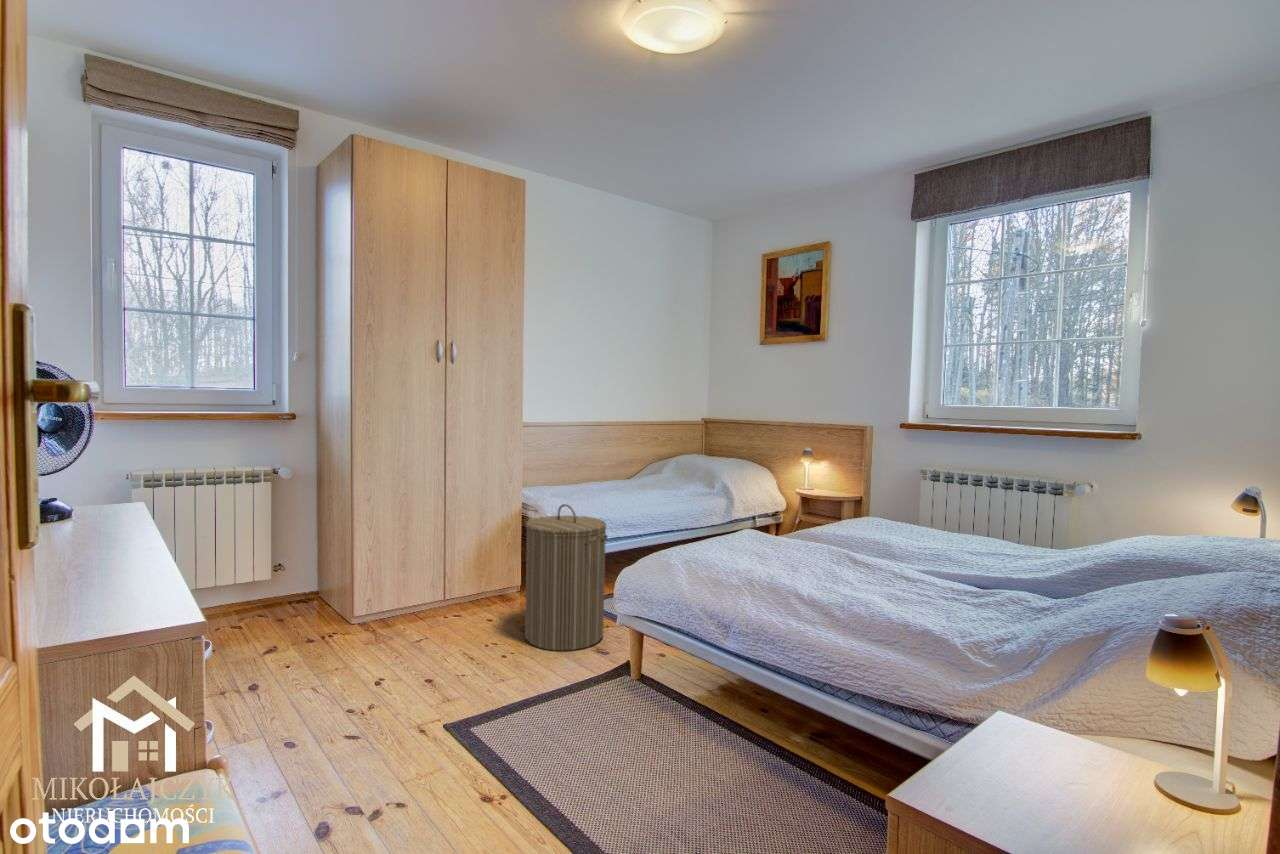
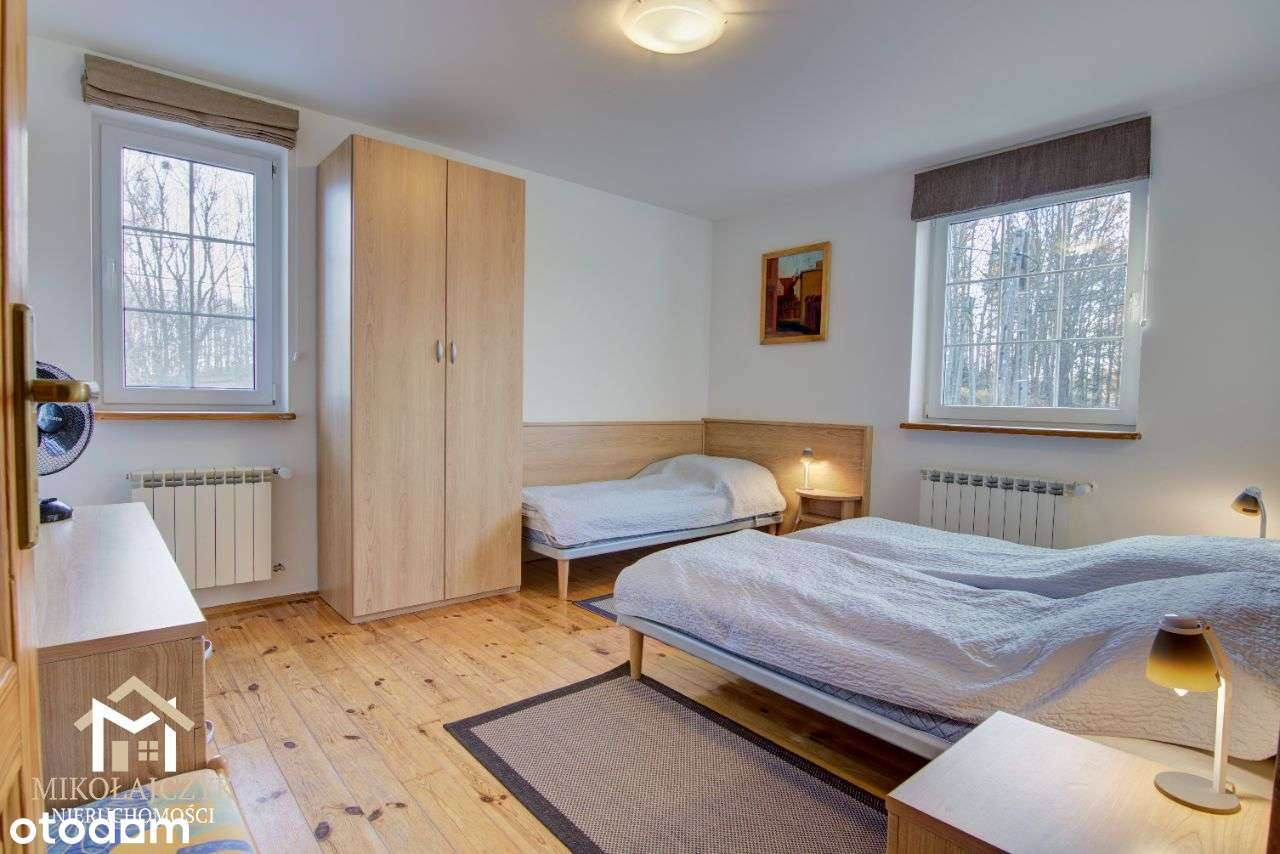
- laundry hamper (565, 570)
